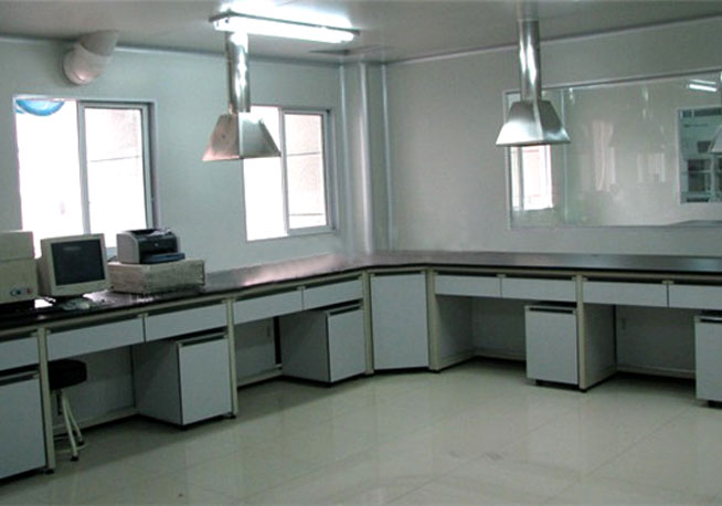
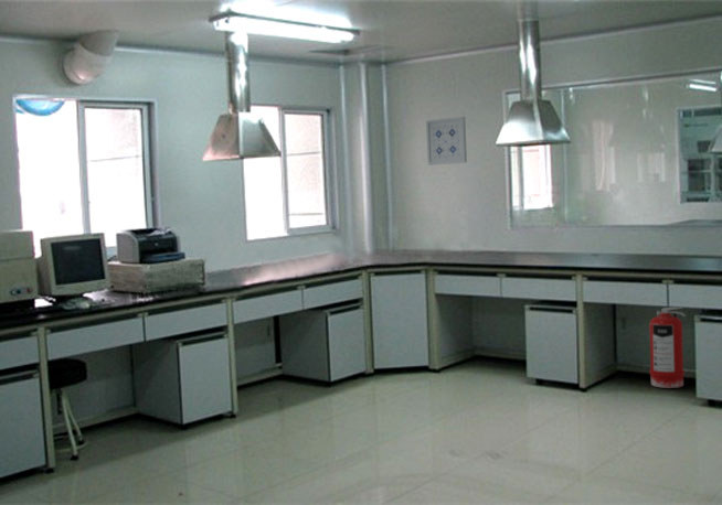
+ wall art (446, 141)
+ fire extinguisher (670, 344)
